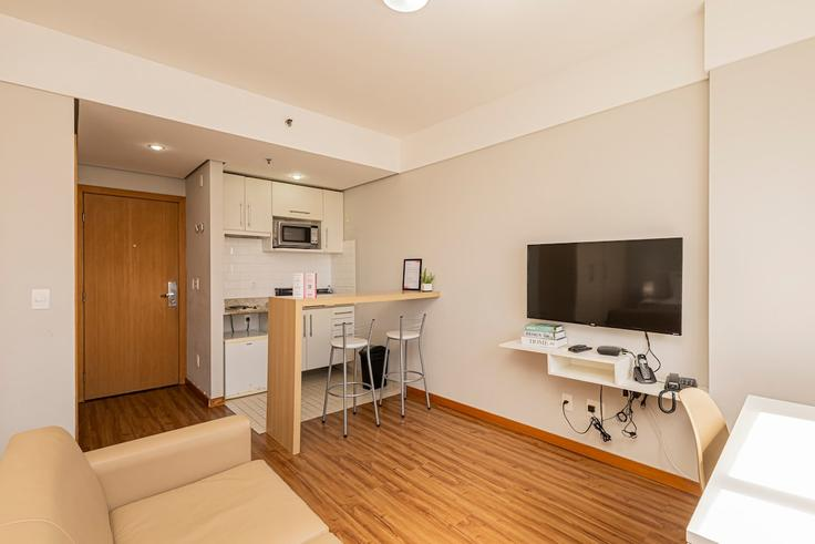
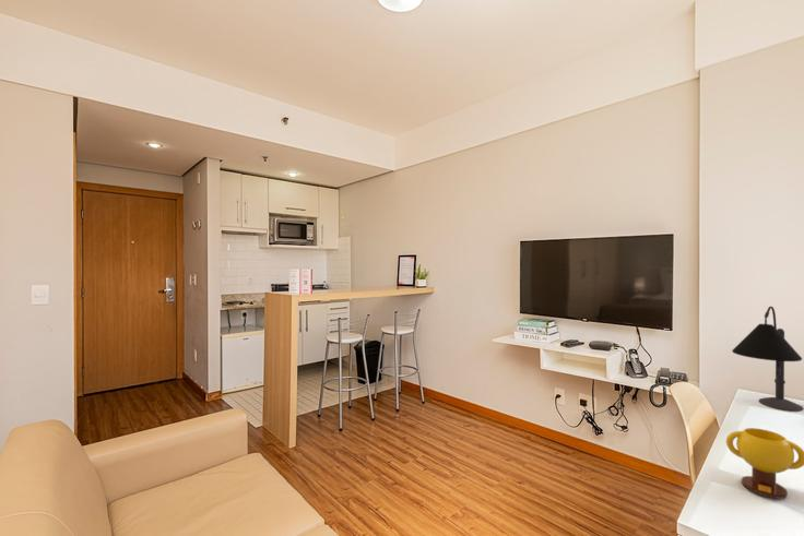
+ mug (764, 461)
+ desk lamp (771, 359)
